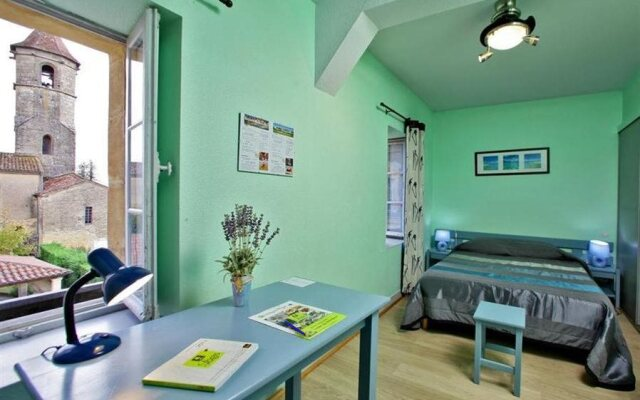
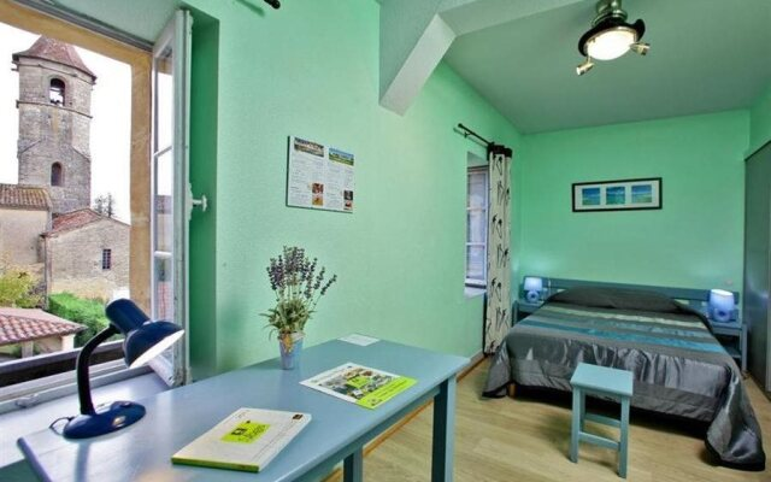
- pen (293, 327)
